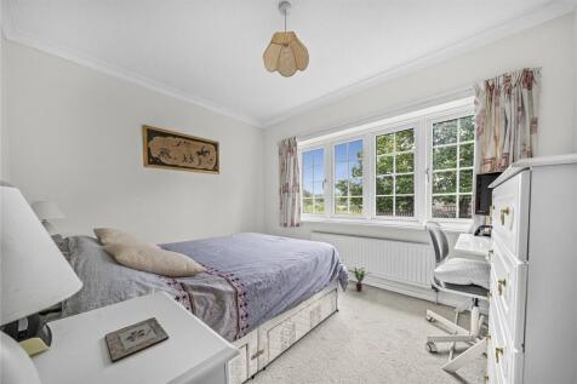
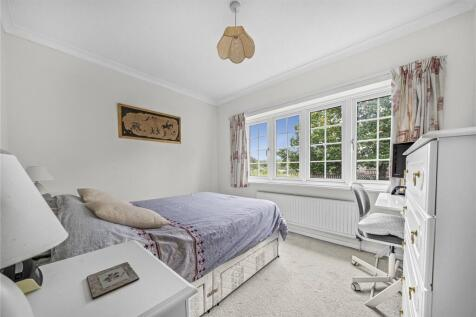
- potted plant (358, 280)
